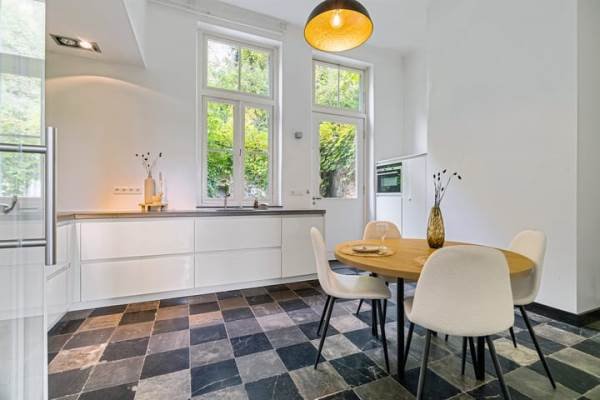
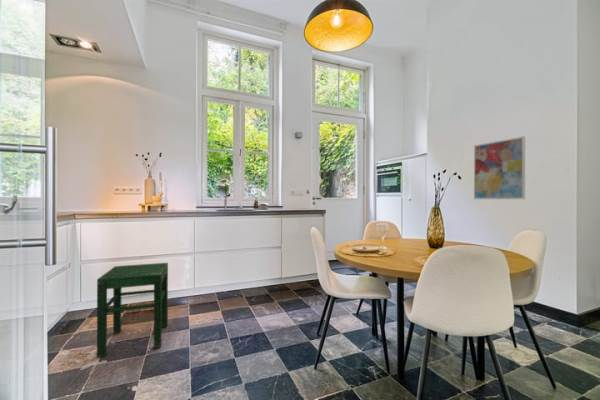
+ wall art (497, 170)
+ stool (136, 305)
